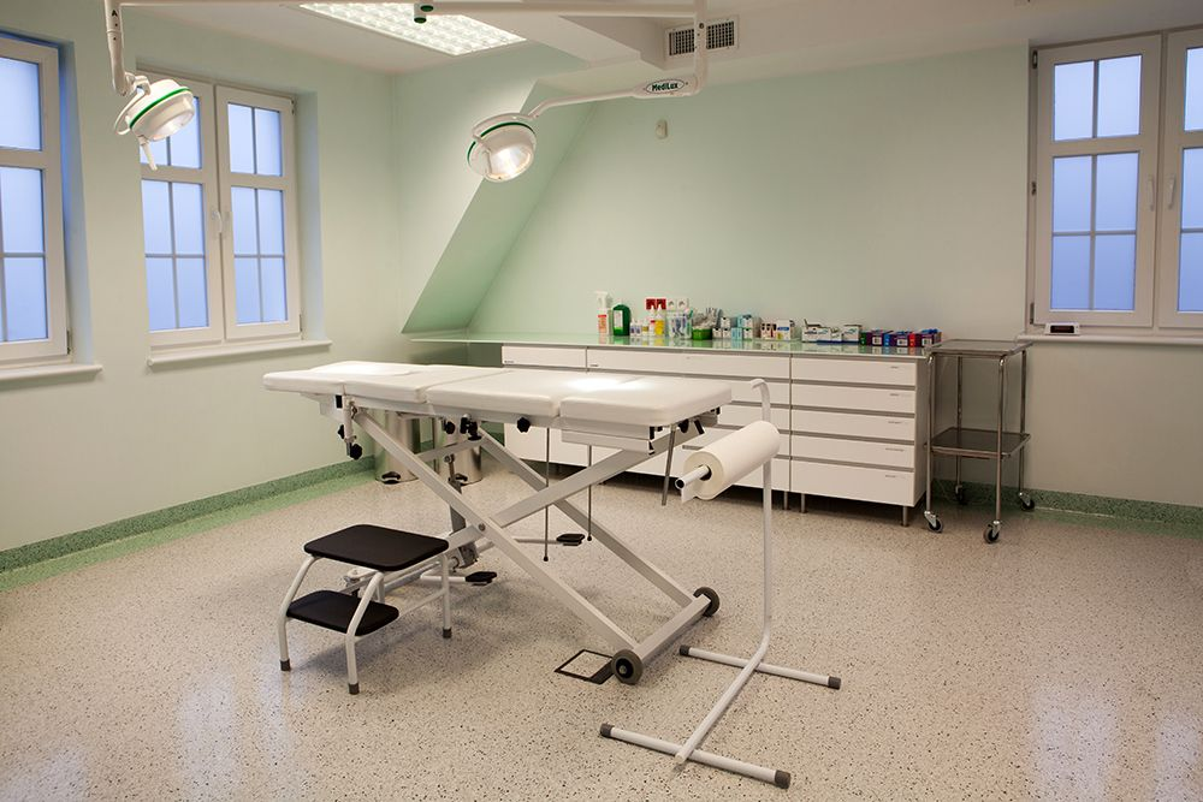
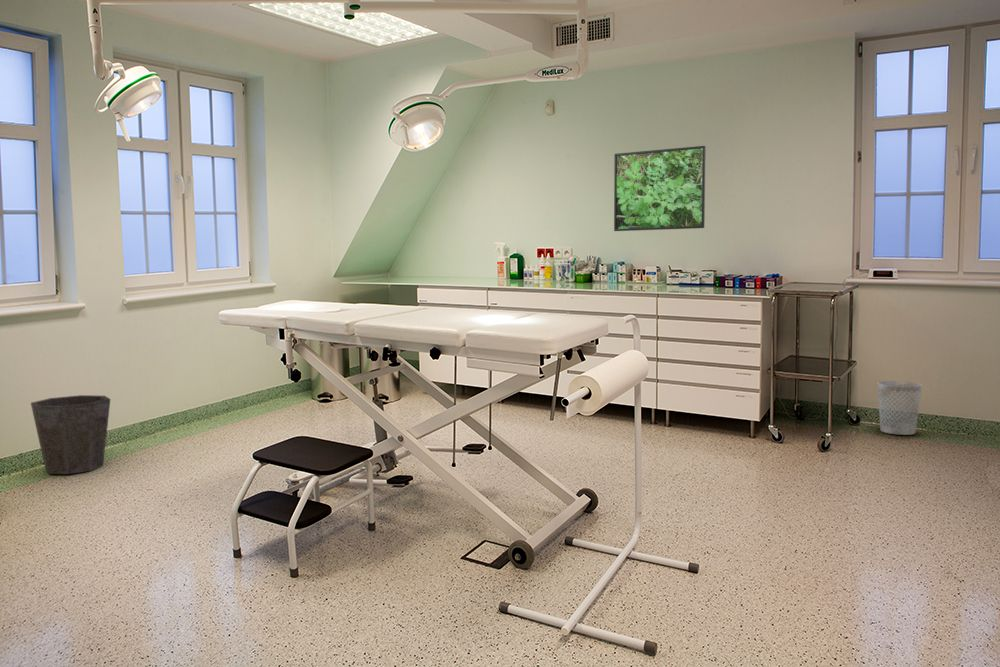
+ wastebasket (898, 407)
+ waste bin (72, 434)
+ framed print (658, 190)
